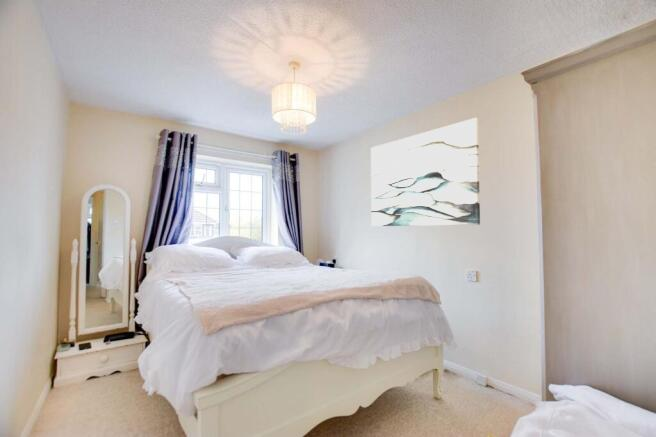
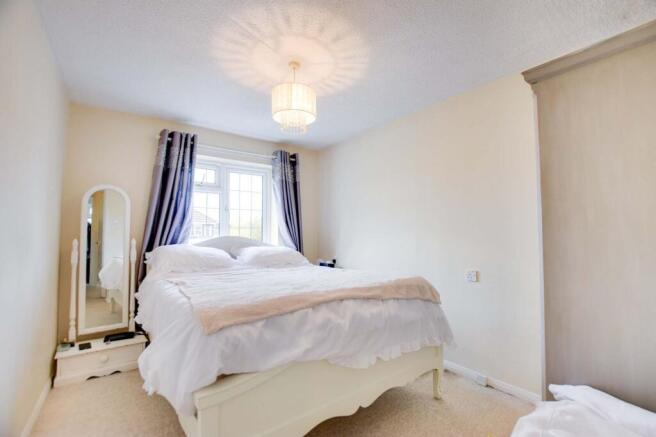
- wall art (416, 180)
